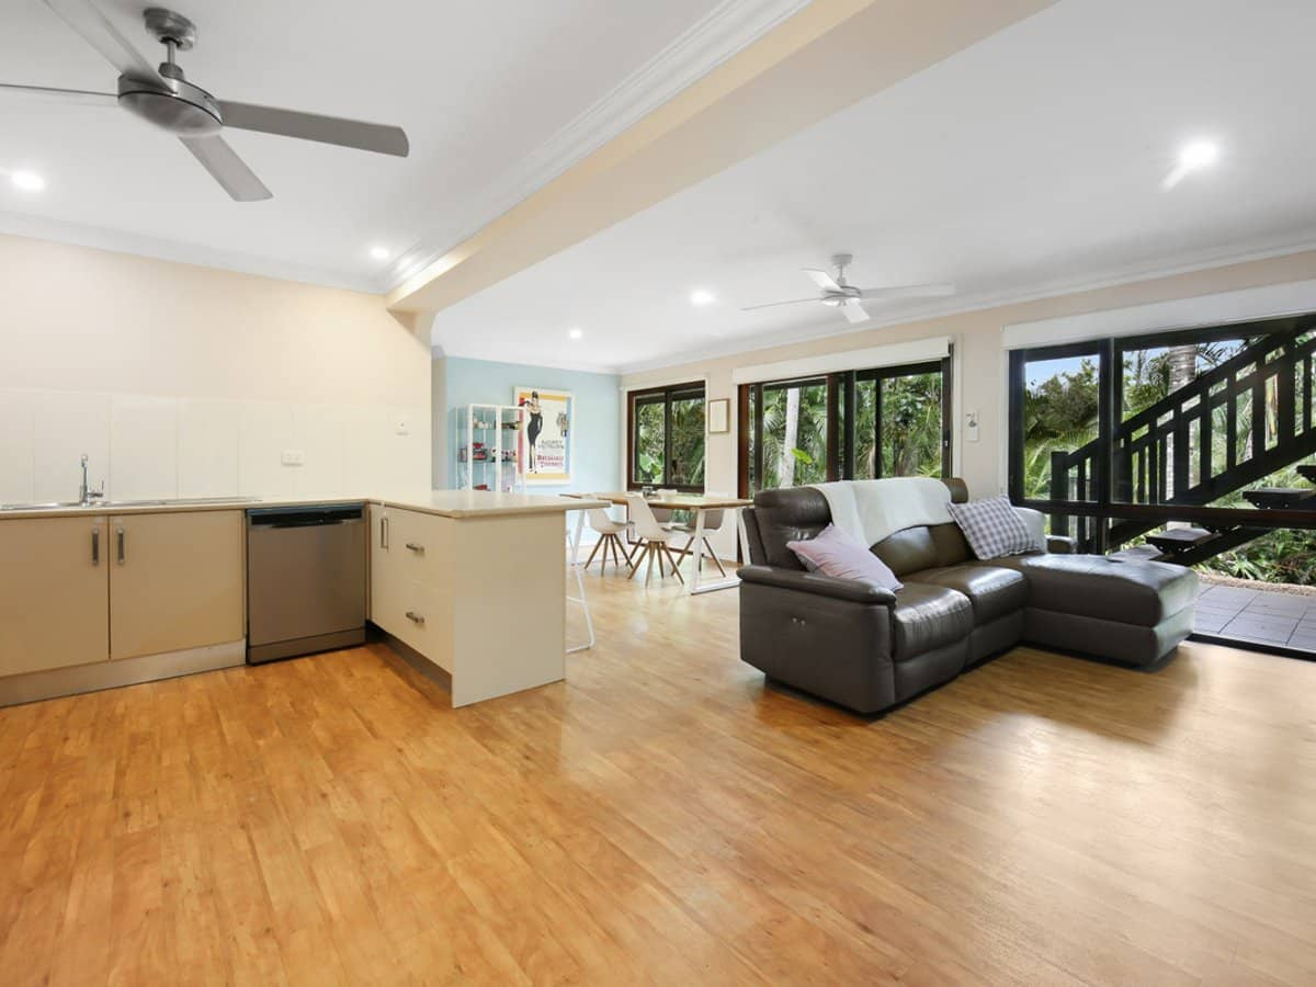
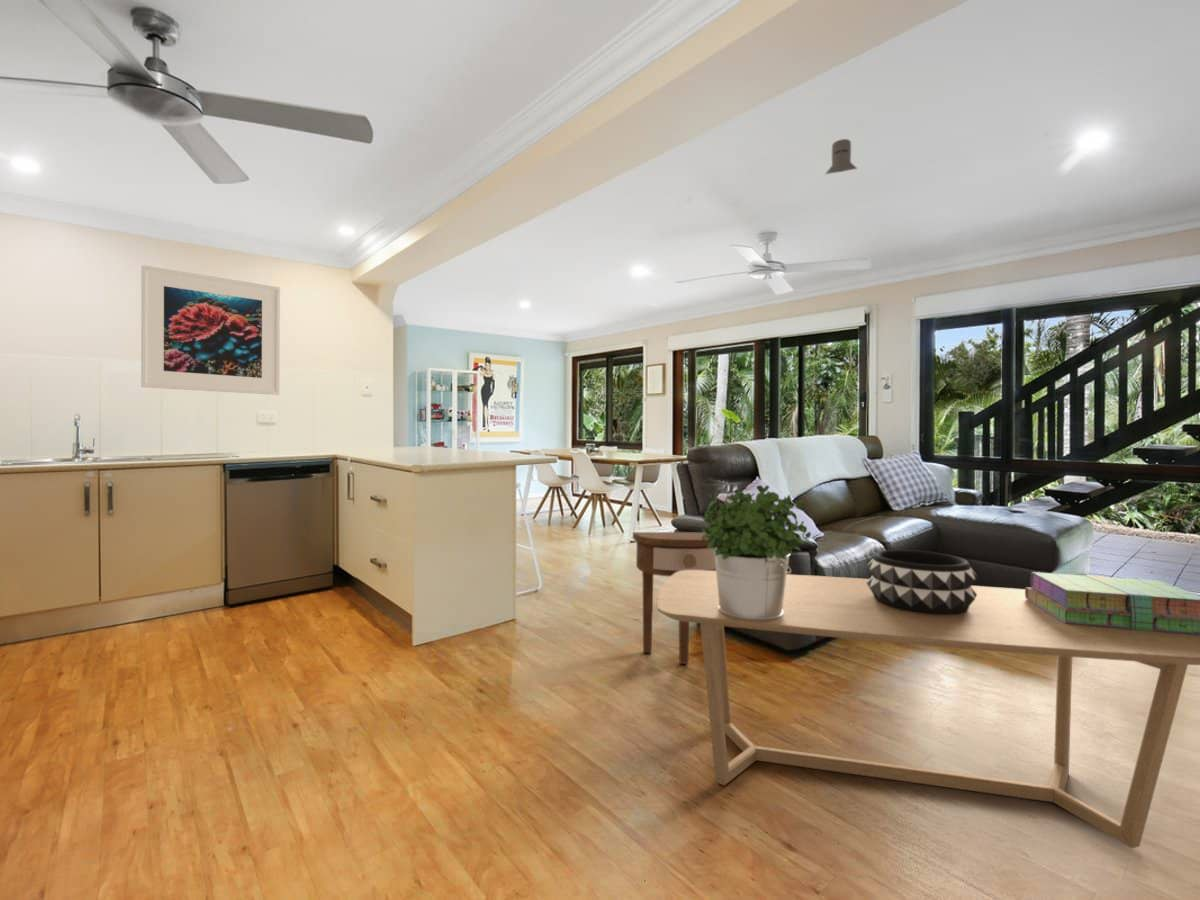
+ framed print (215, 334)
+ side table (671, 575)
+ stack of books (1112, 599)
+ knight helmet (841, 160)
+ potted plant (753, 547)
+ coffee table (903, 643)
+ decorative bowl (919, 579)
